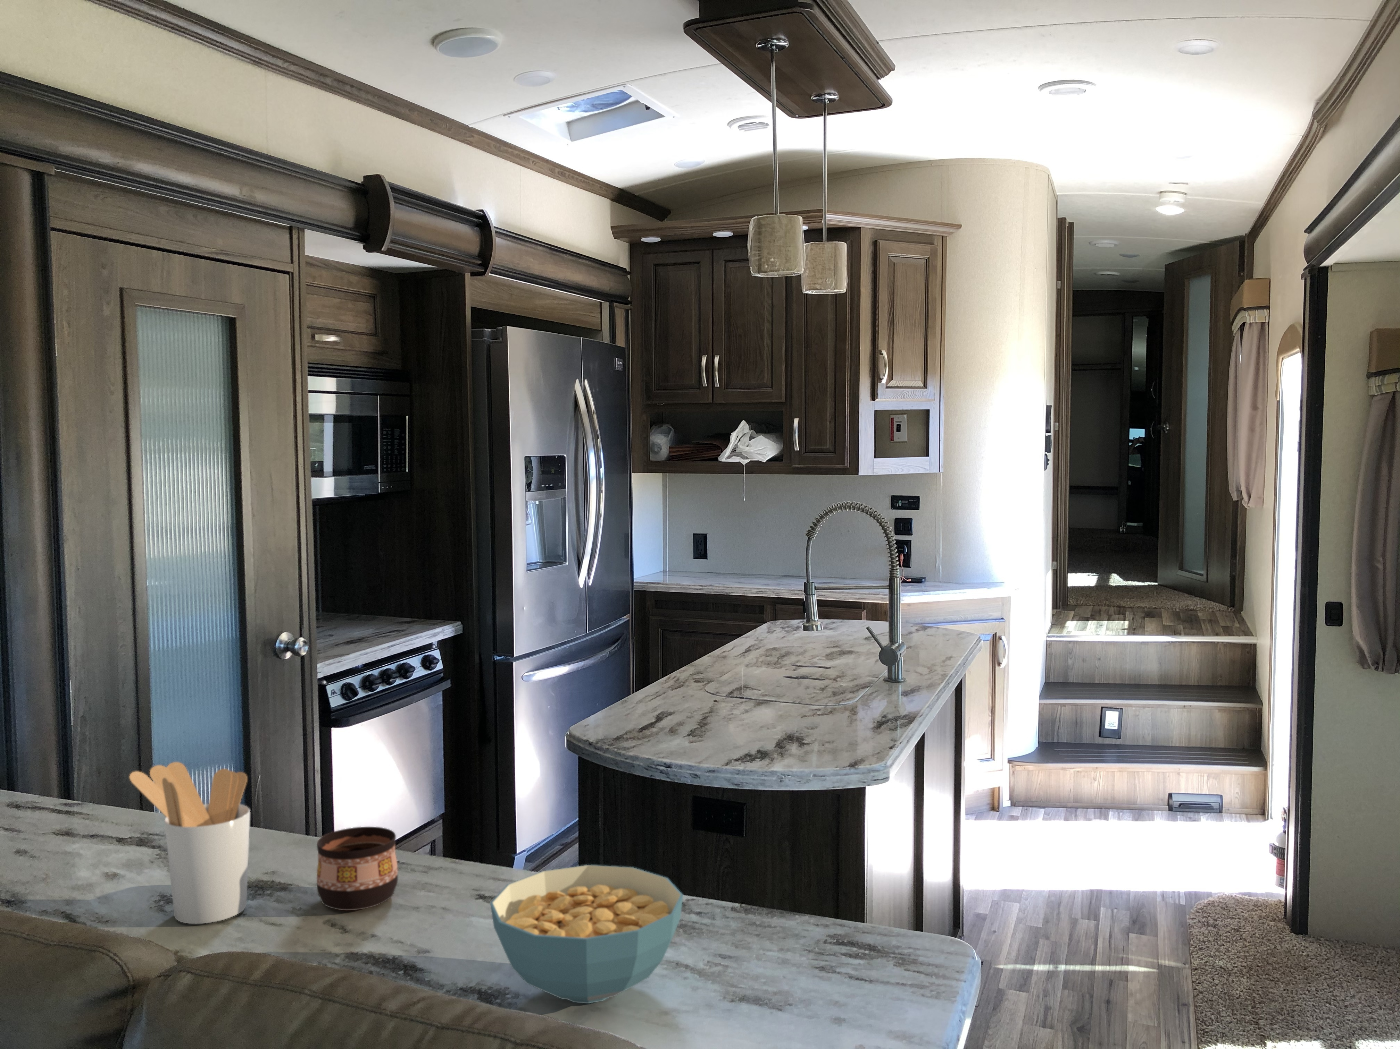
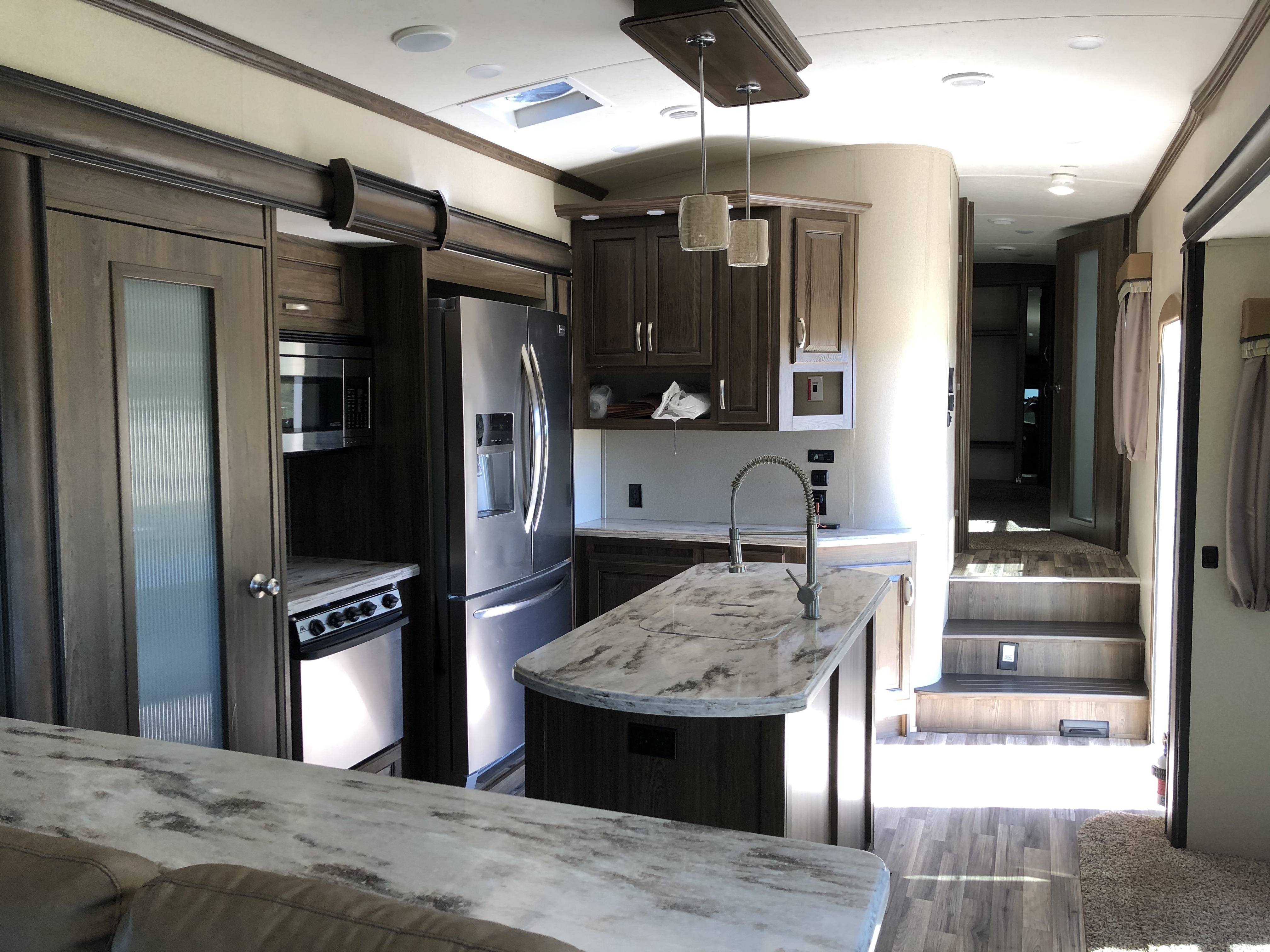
- cereal bowl (588, 944)
- cup (358, 867)
- utensil holder (192, 836)
